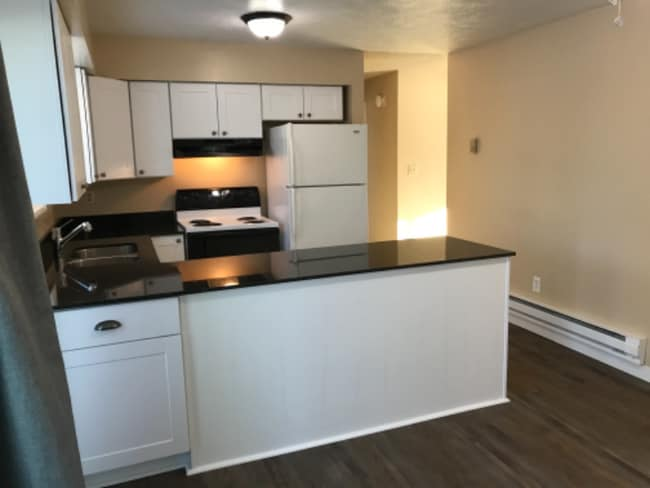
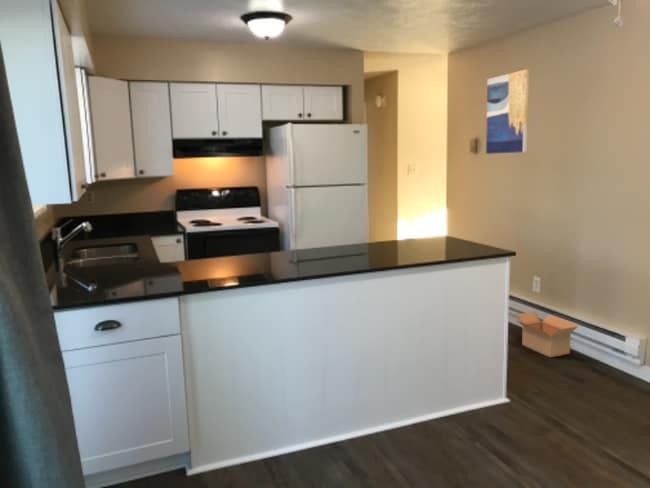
+ cardboard box (545, 334)
+ wall art (506, 114)
